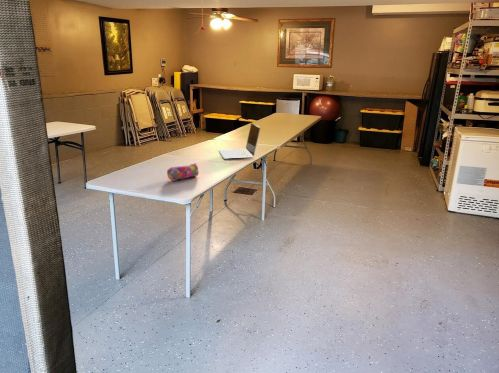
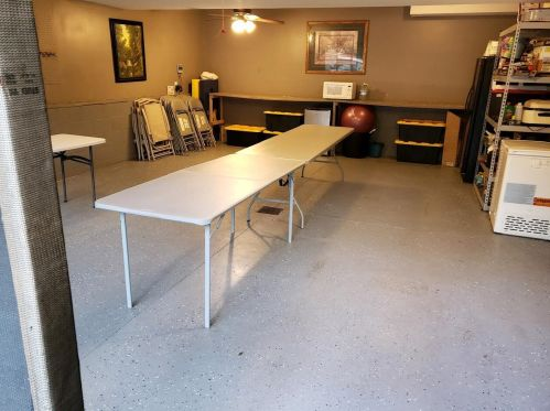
- pencil case (183, 171)
- laptop (247, 140)
